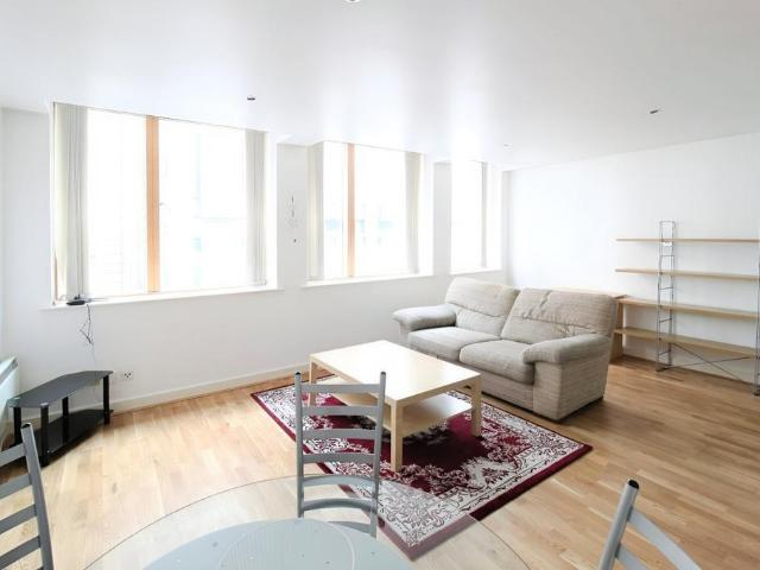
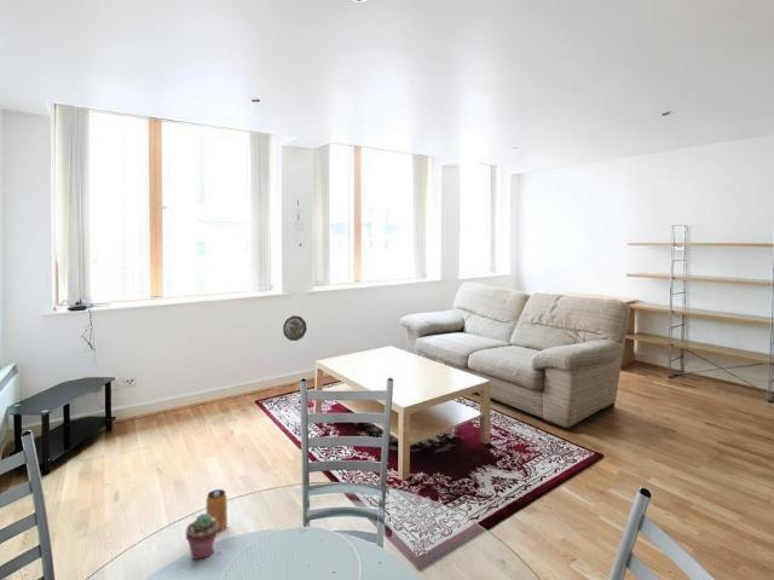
+ beverage can (216, 510)
+ potted succulent (202, 534)
+ decorative plate (294, 327)
